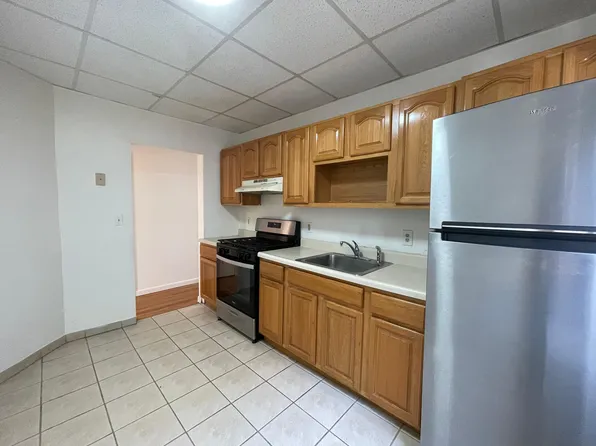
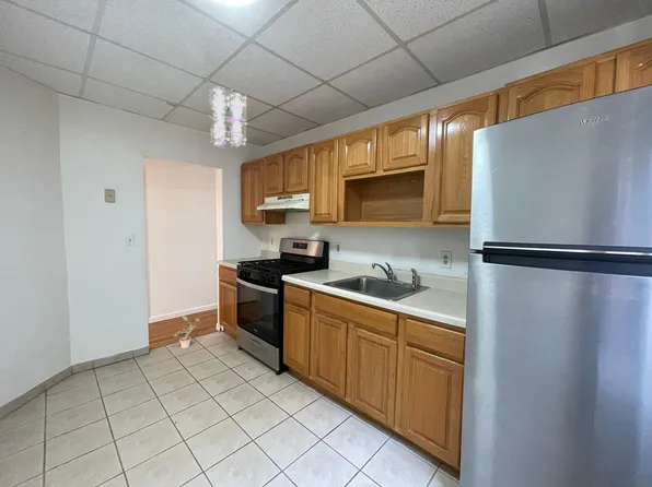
+ ceiling light (228, 119)
+ potted plant (187, 332)
